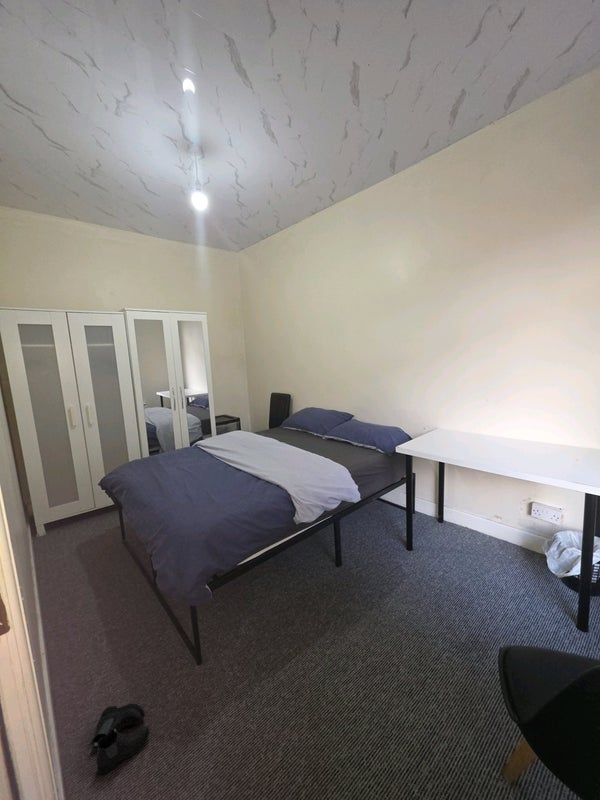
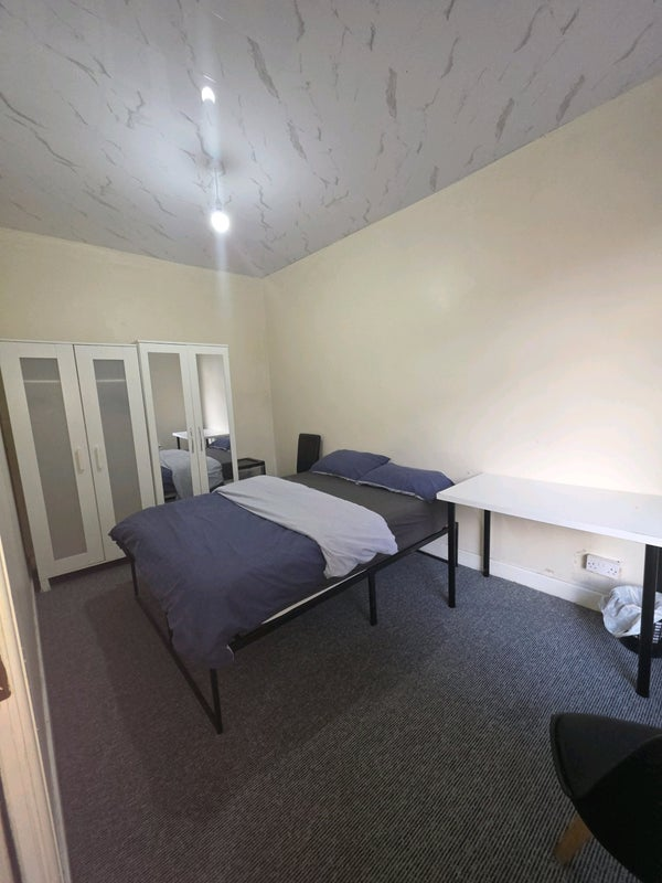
- boots (117, 723)
